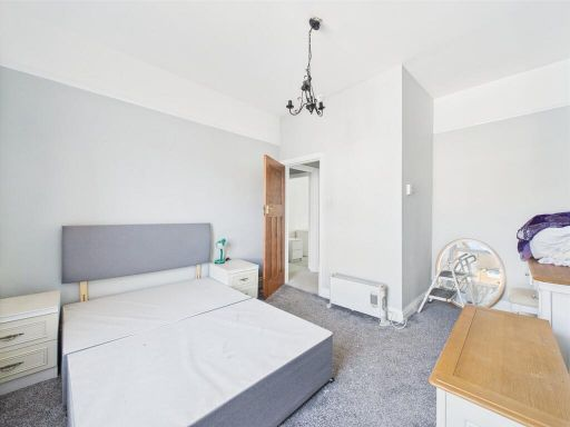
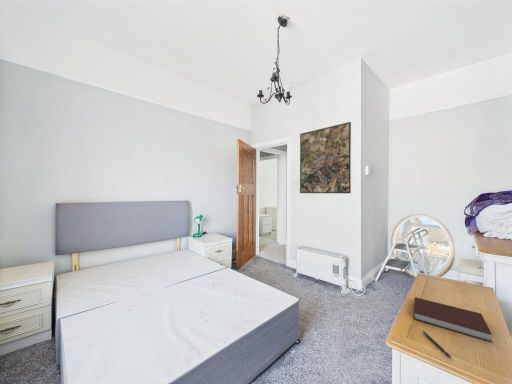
+ notebook (447, 316)
+ pen (436, 343)
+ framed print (323, 160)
